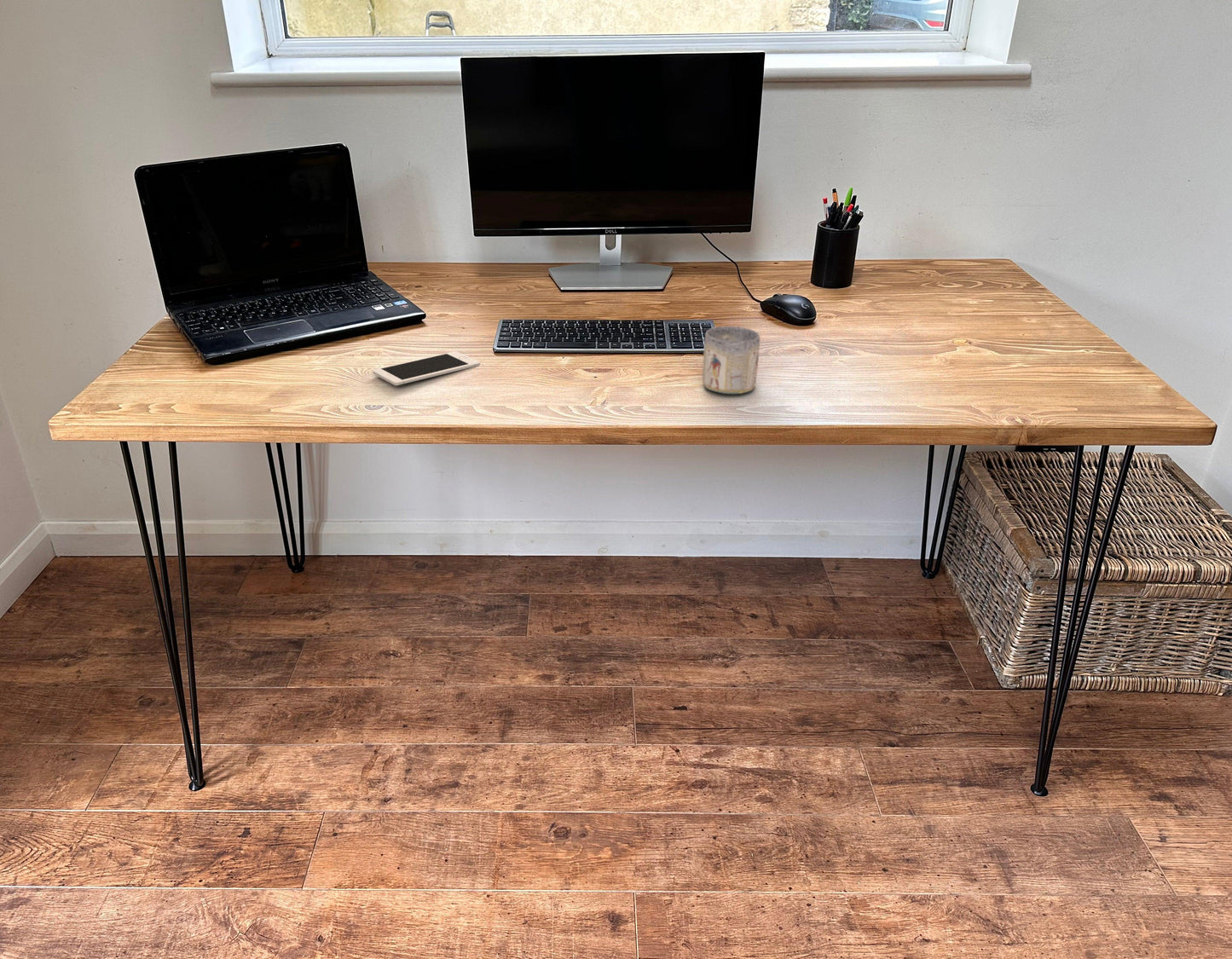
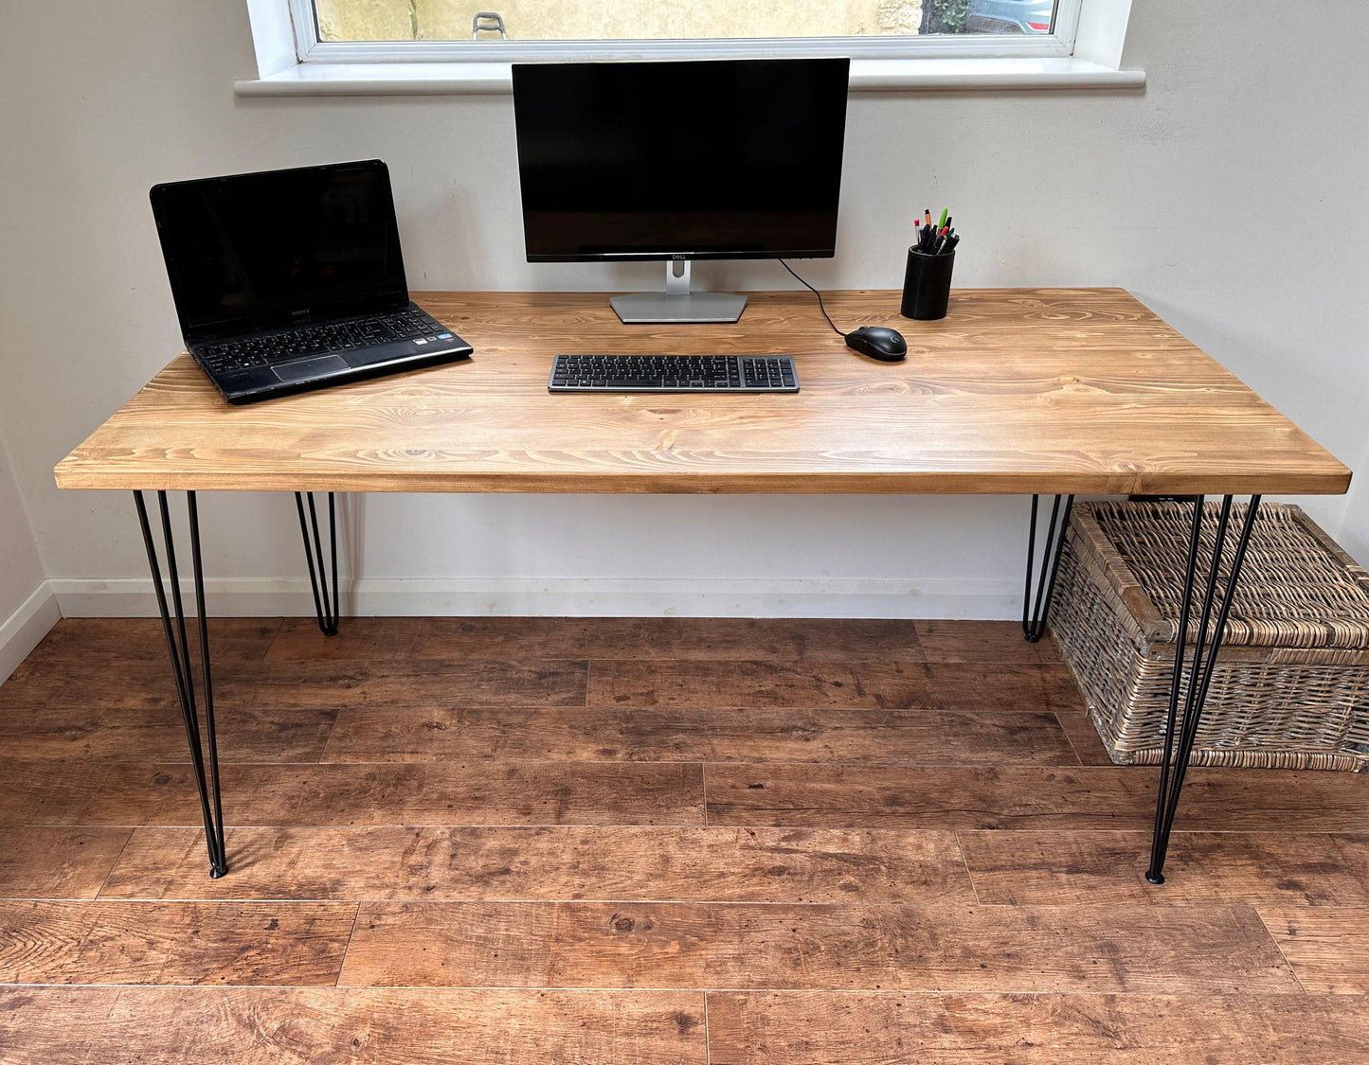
- cell phone (427, 367)
- mug (727, 356)
